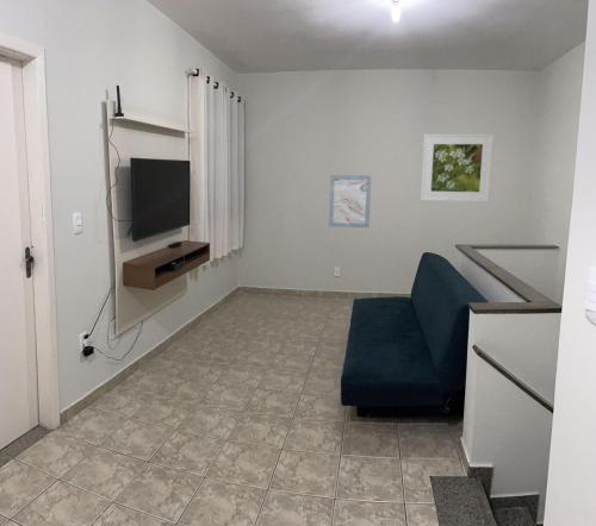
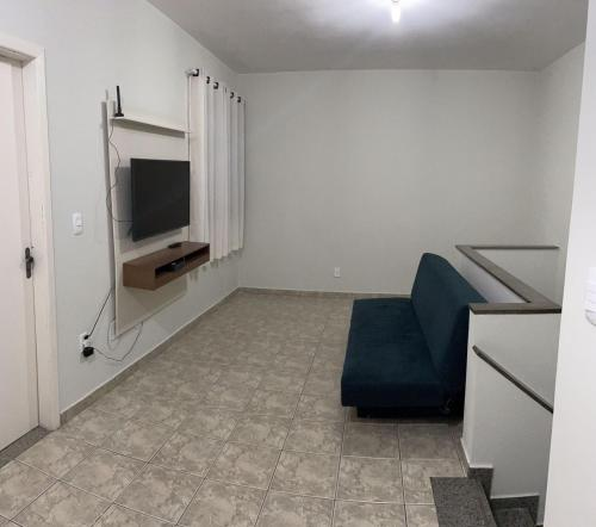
- wall art (349, 201)
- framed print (455, 168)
